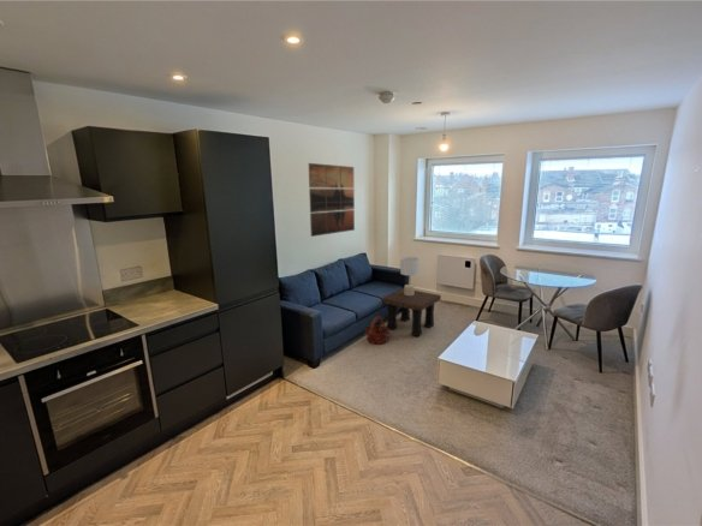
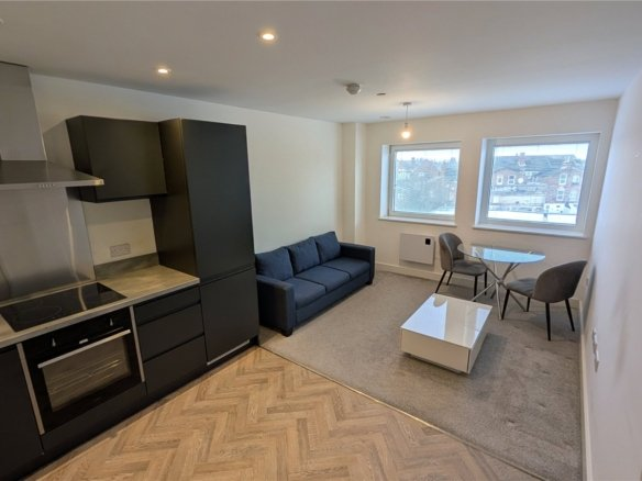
- wall art (333, 199)
- side table (409, 311)
- basket (376, 328)
- lamp (409, 276)
